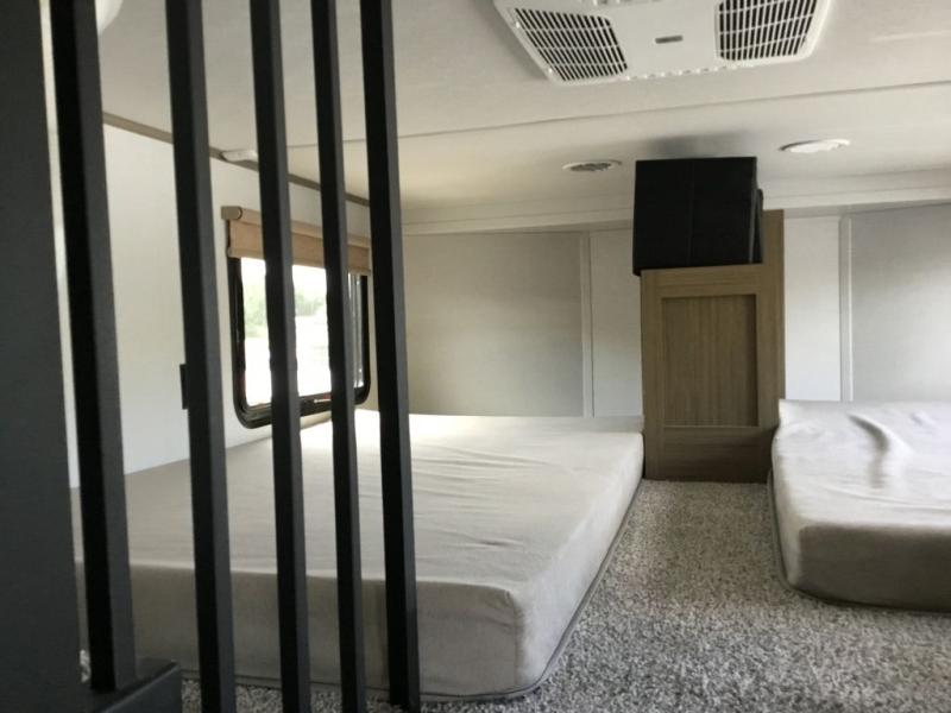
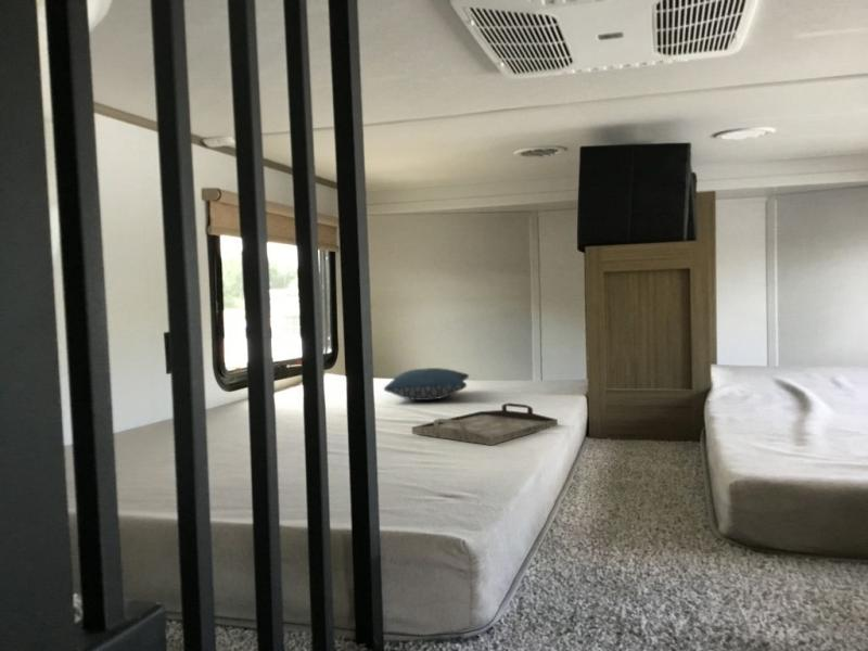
+ pillow (429, 383)
+ serving tray (485, 420)
